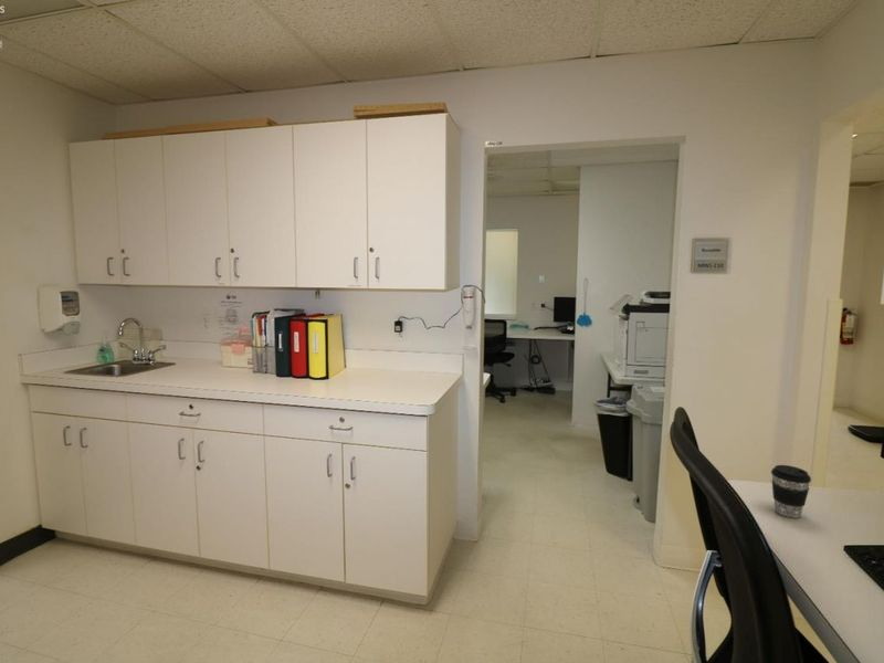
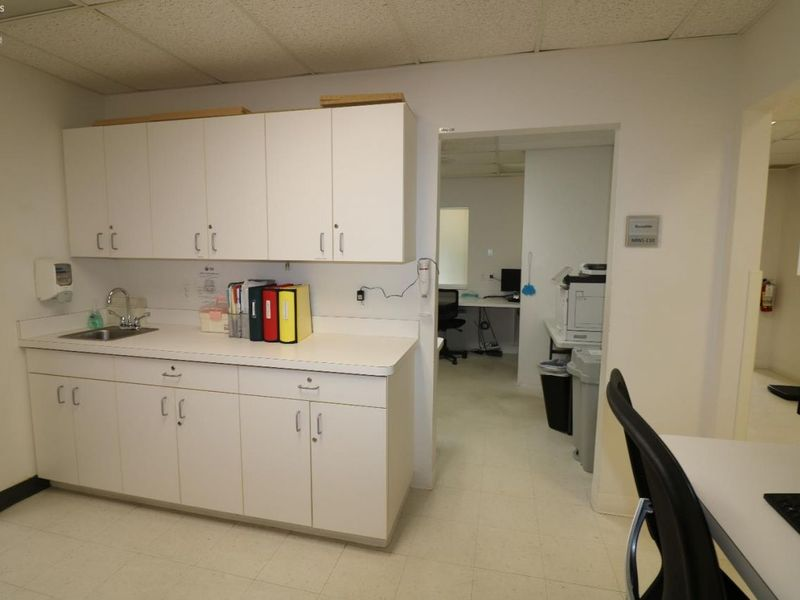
- coffee cup (789, 491)
